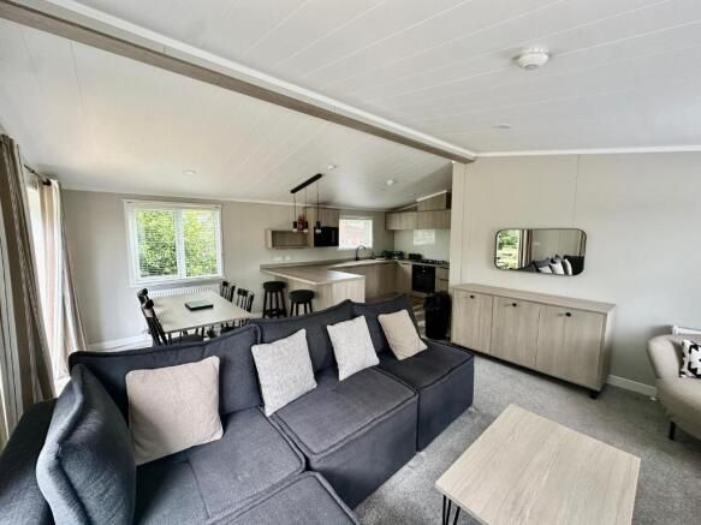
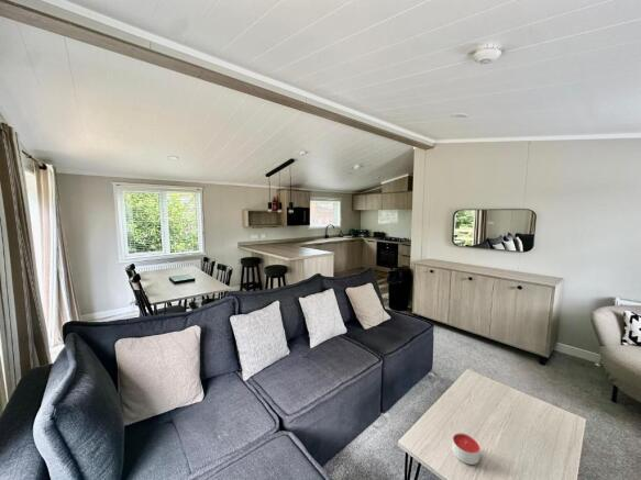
+ candle (465, 447)
